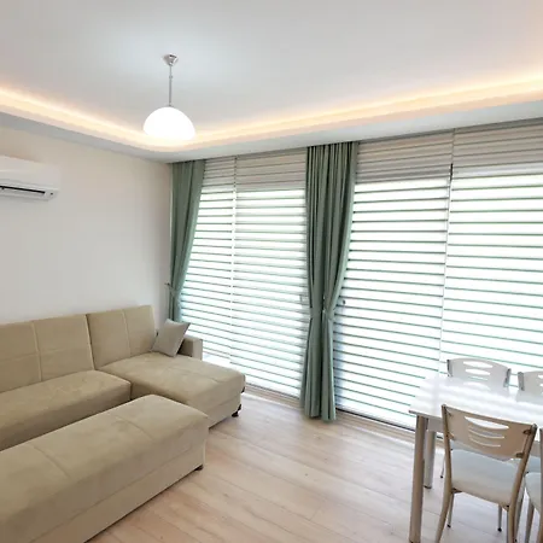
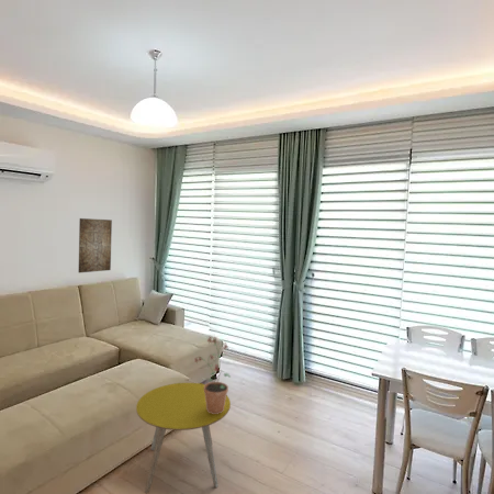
+ potted plant (213, 374)
+ wall art (96, 245)
+ side table (182, 429)
